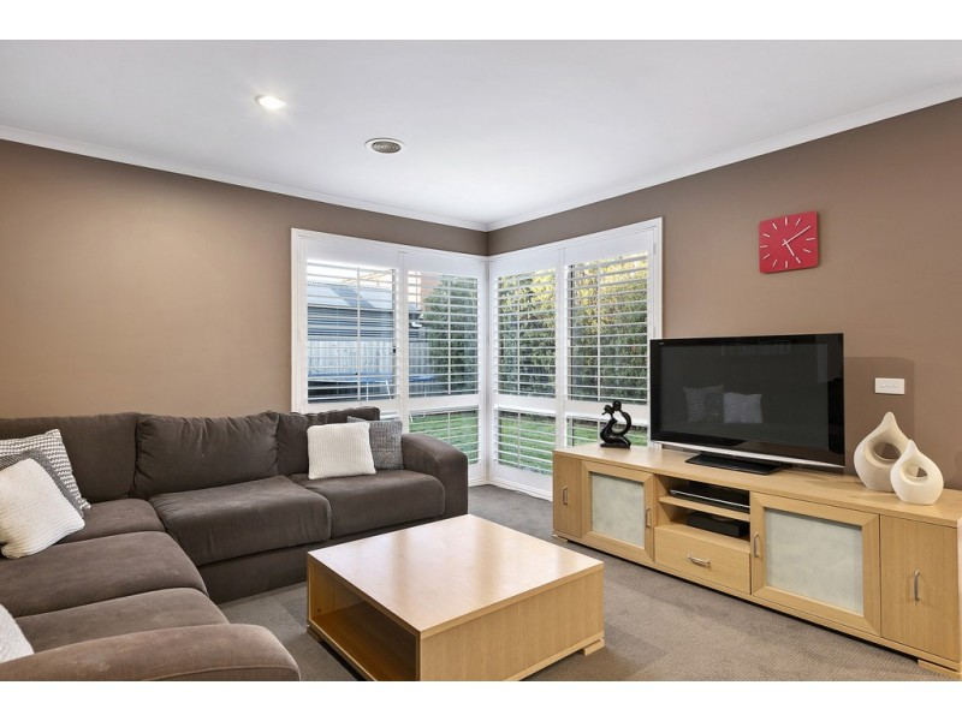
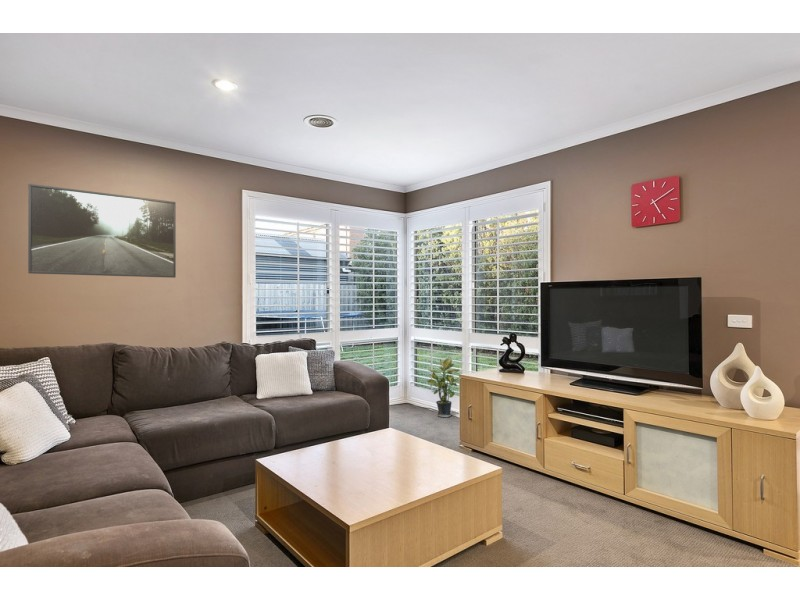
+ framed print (108, 234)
+ potted plant (444, 386)
